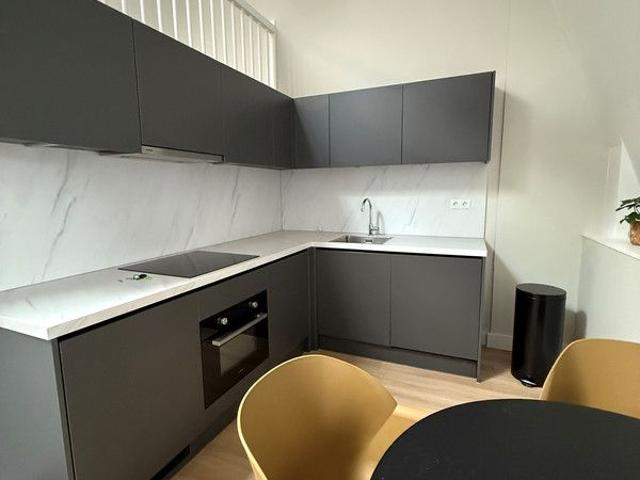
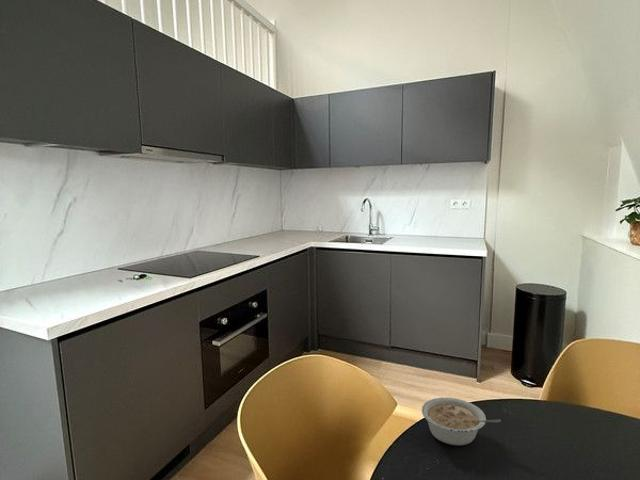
+ legume (455, 420)
